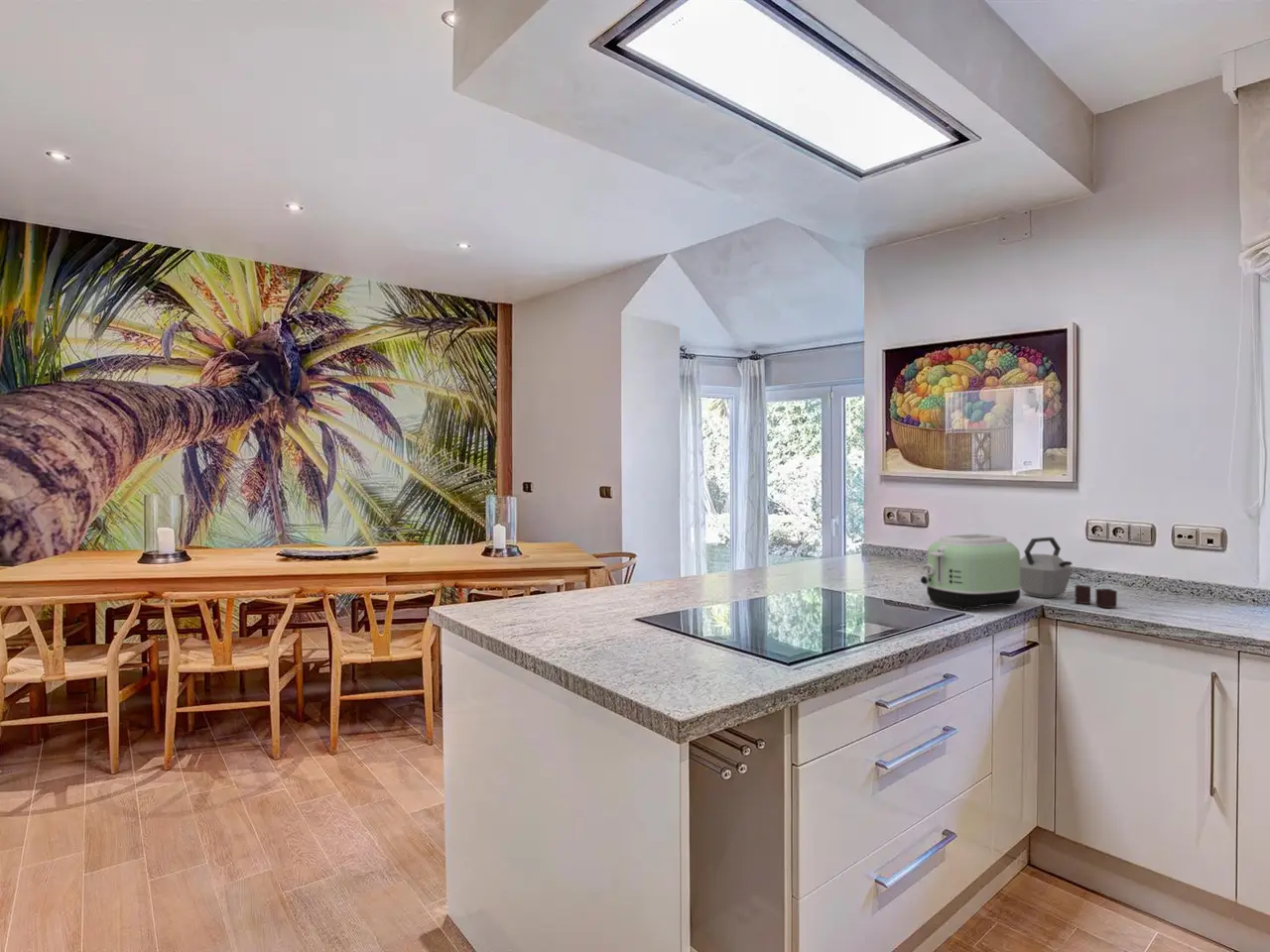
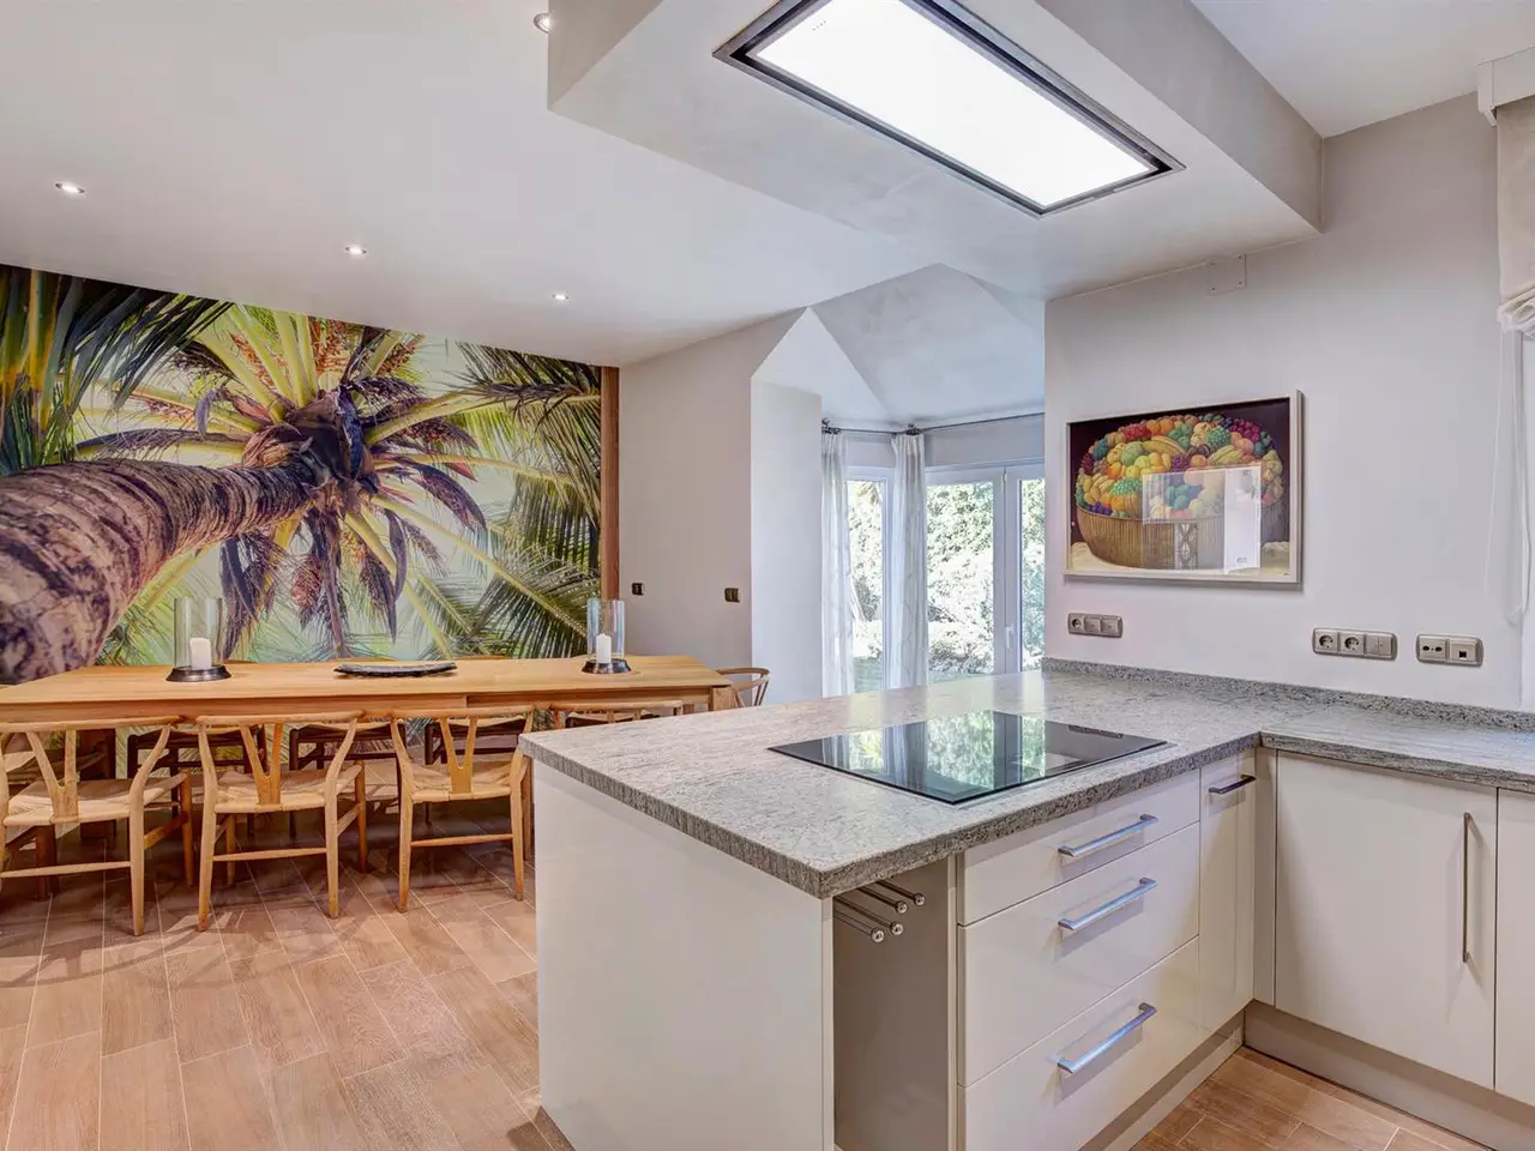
- toaster (969, 570)
- kettle (1066, 569)
